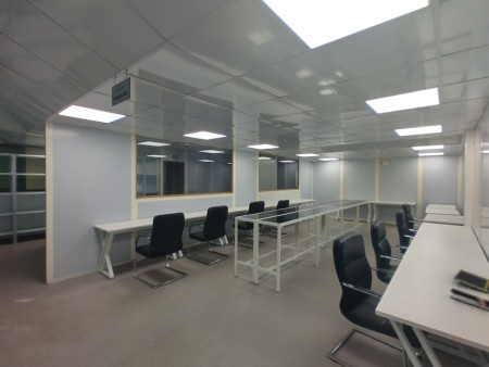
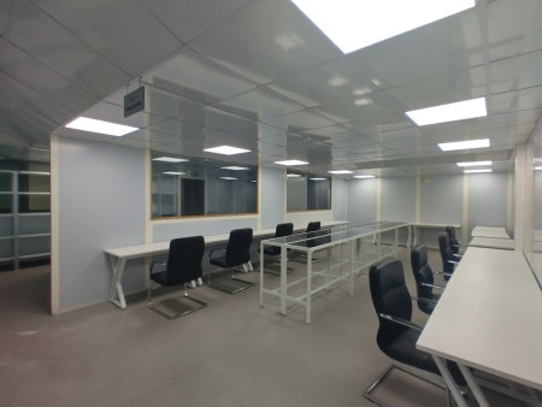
- notepad (473, 280)
- stapler (472, 299)
